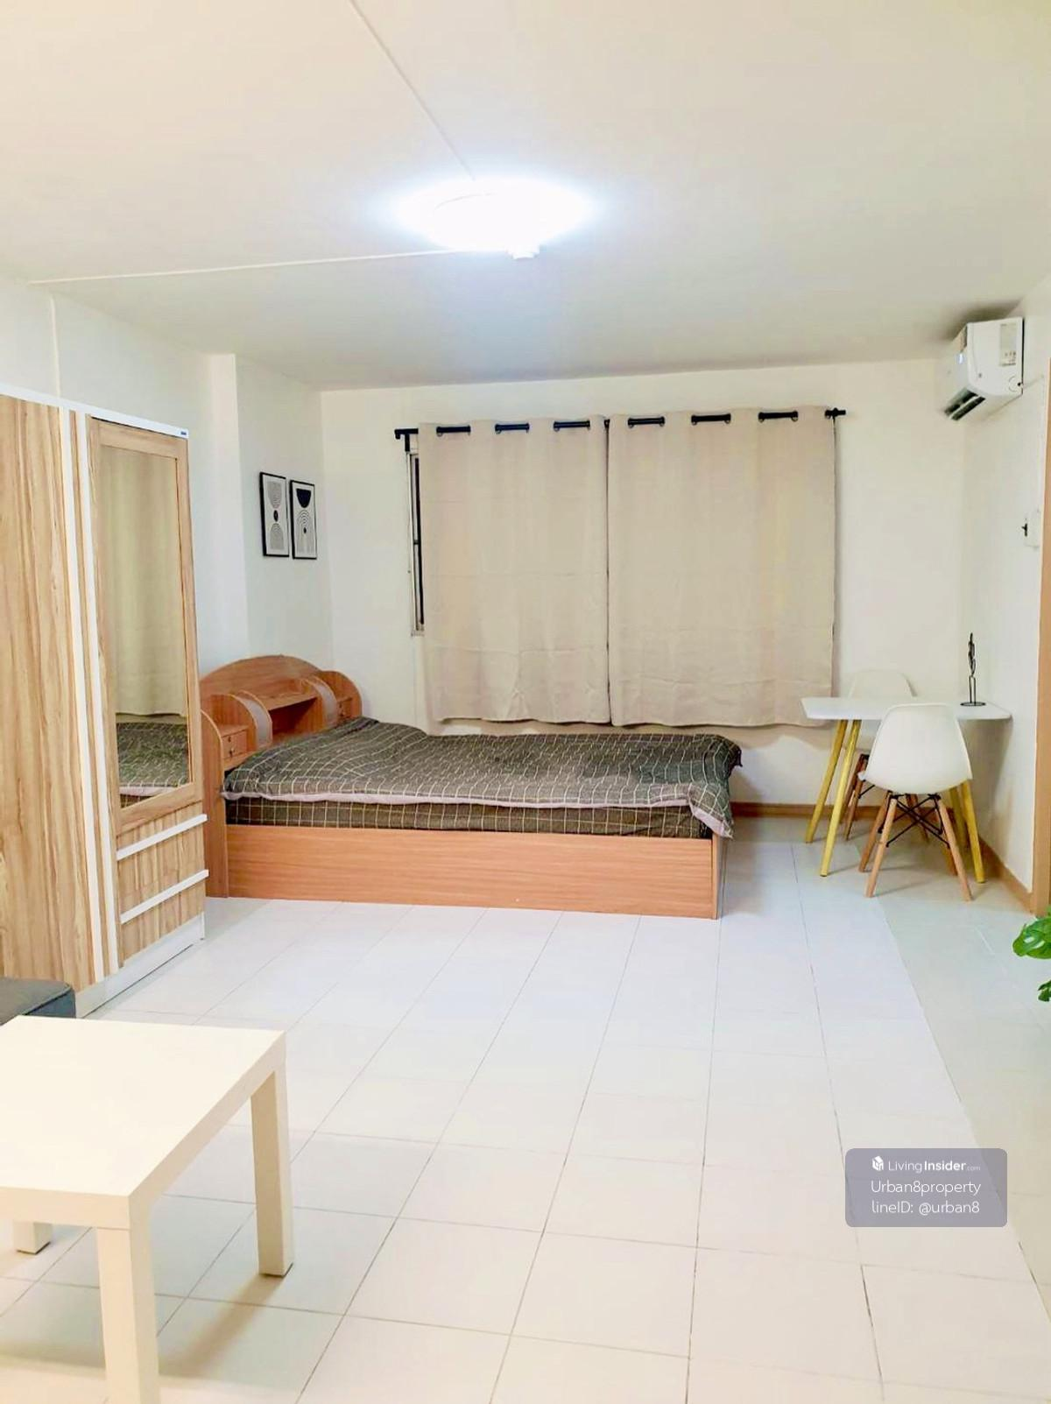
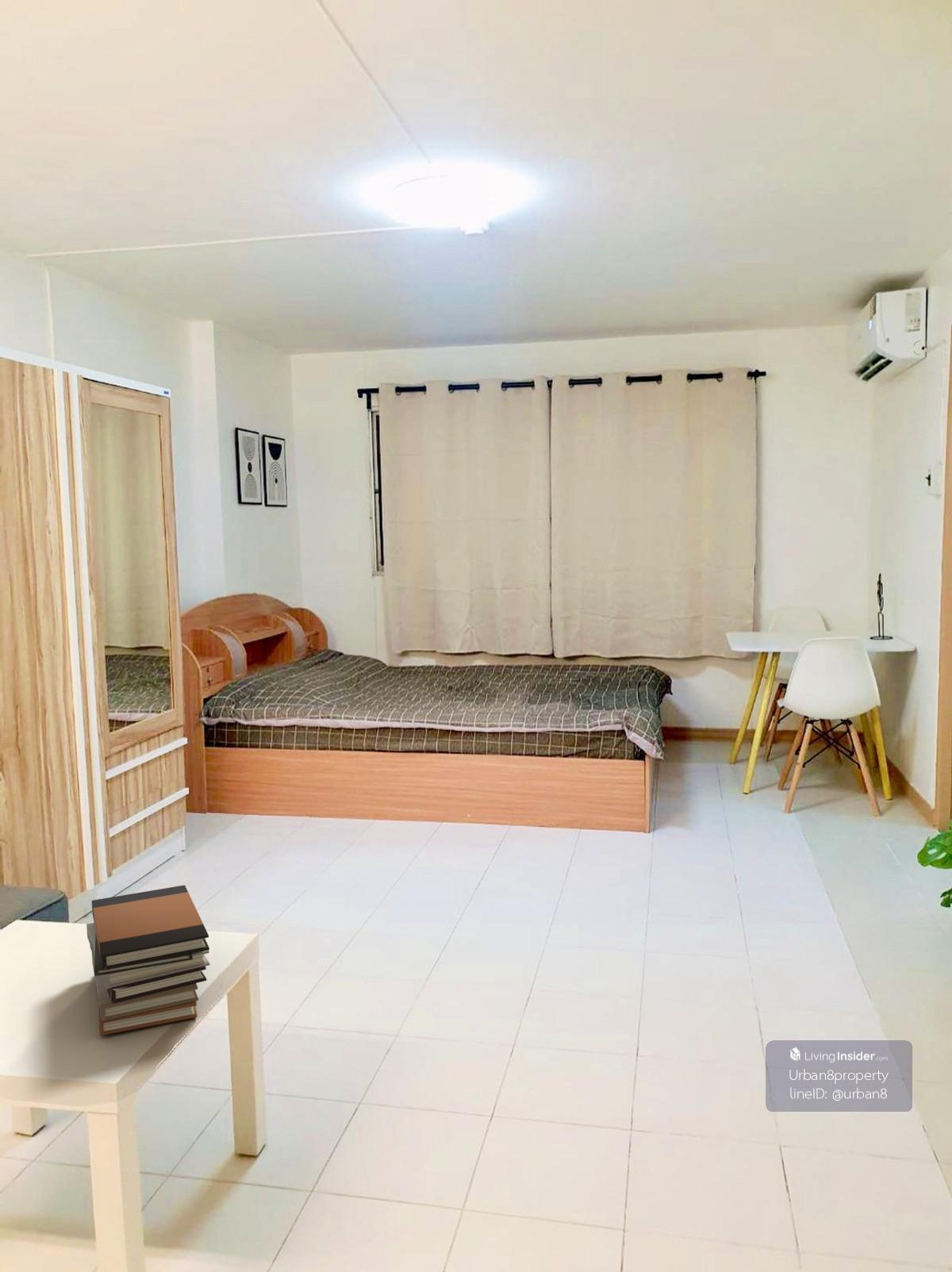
+ book stack (146, 954)
